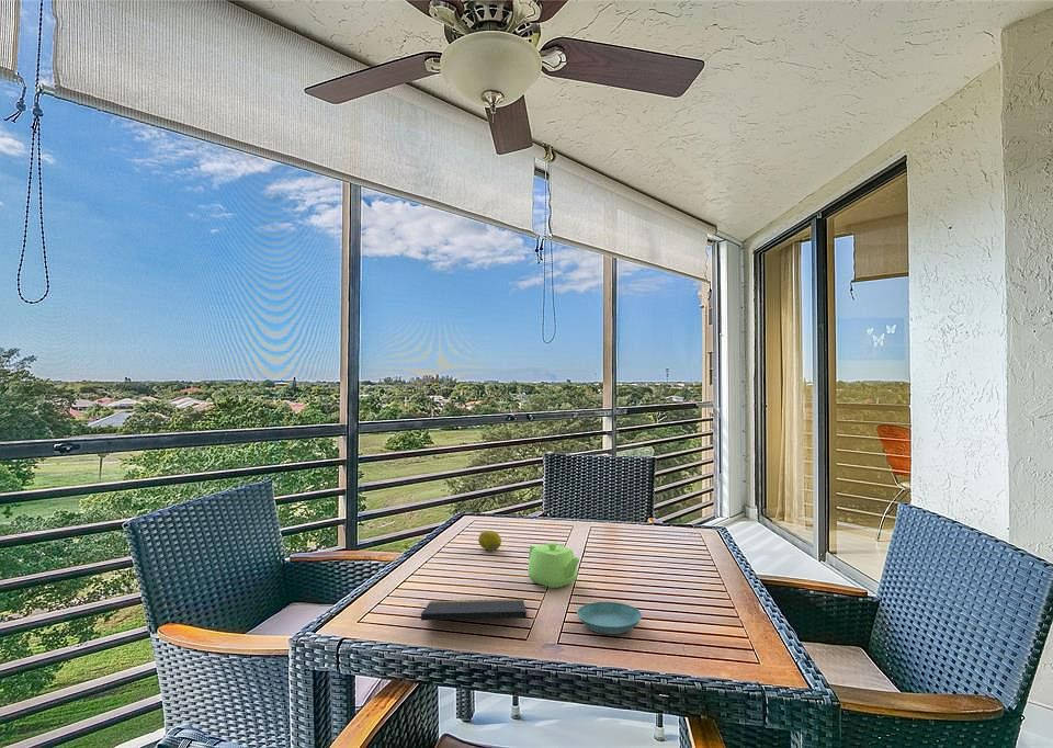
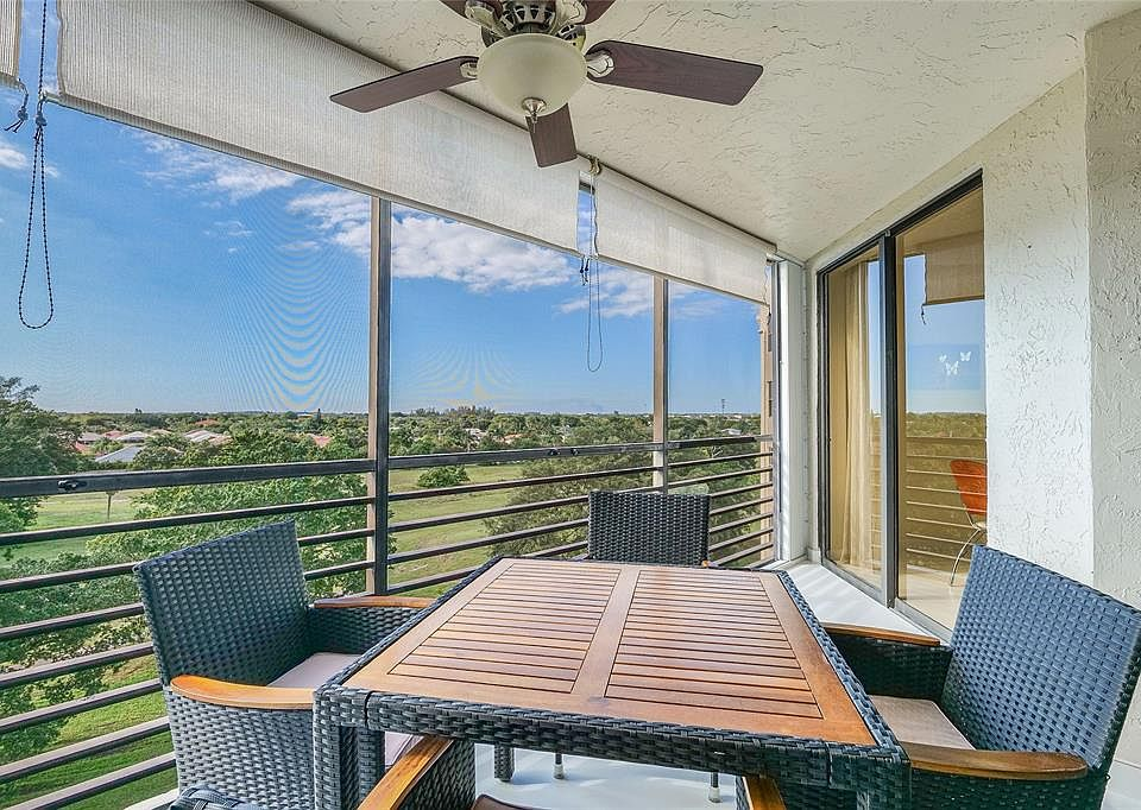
- notepad (475, 609)
- fruit (490, 541)
- teapot (553, 563)
- saucer (609, 619)
